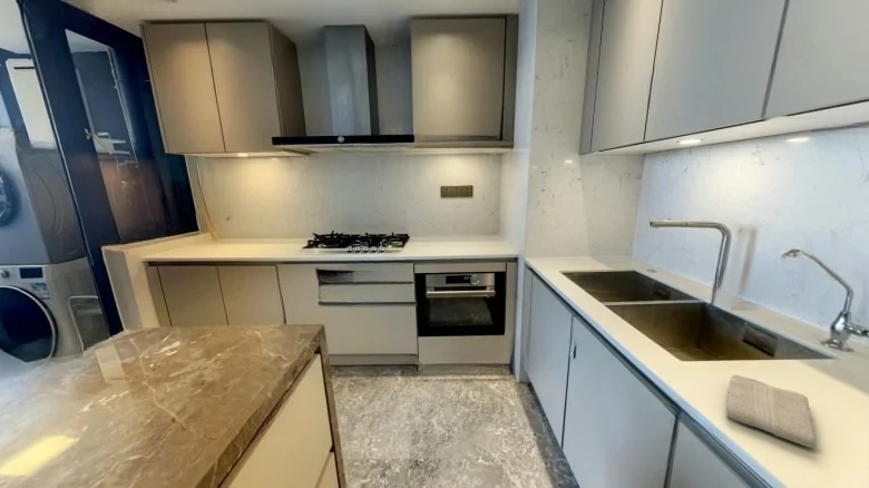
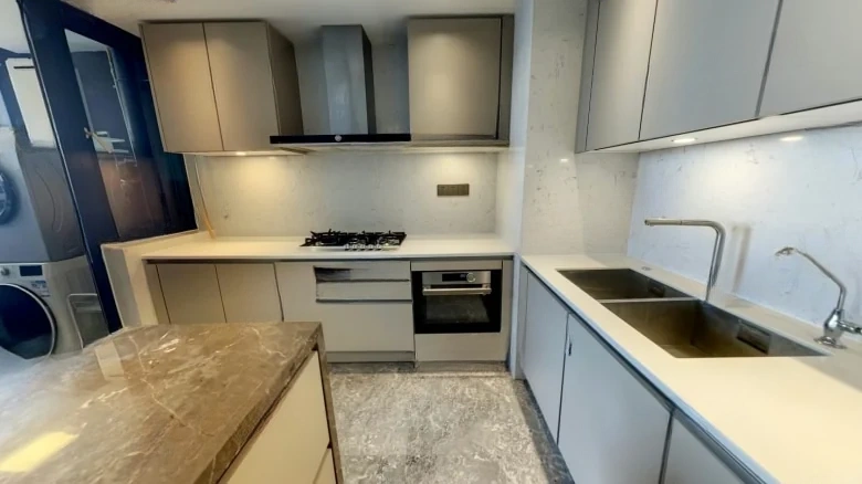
- washcloth (767, 404)
